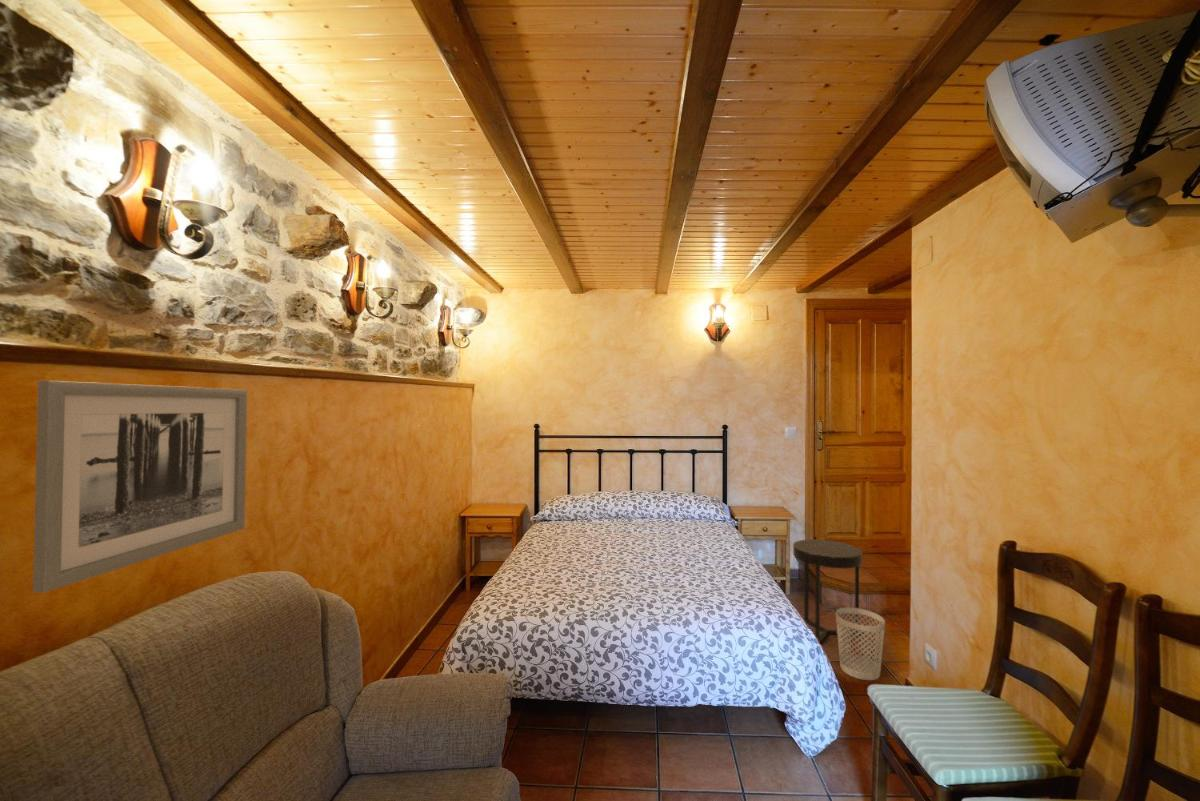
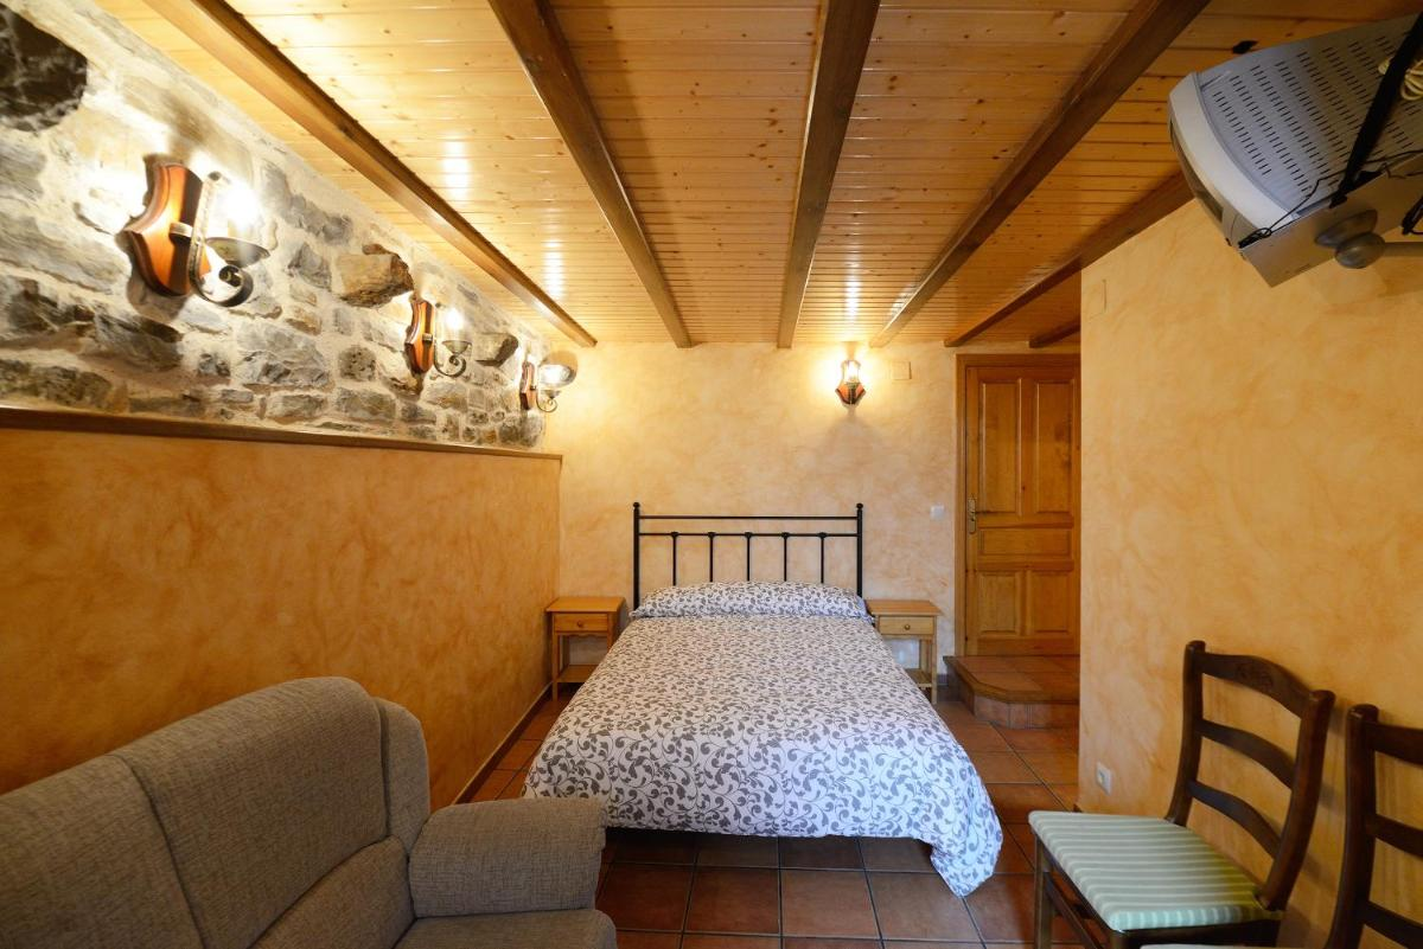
- wastebasket (859, 643)
- wall art (162, 469)
- side table (819, 590)
